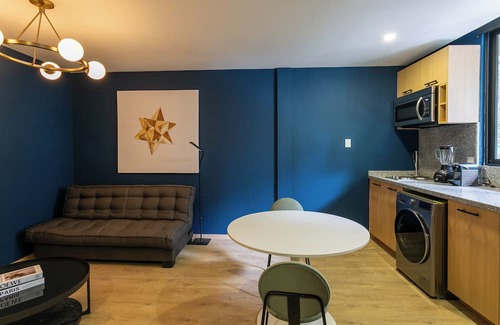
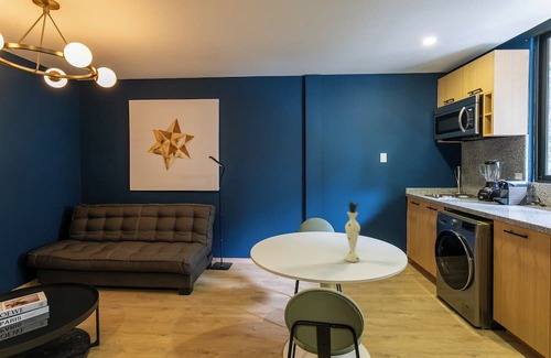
+ vase (352, 229)
